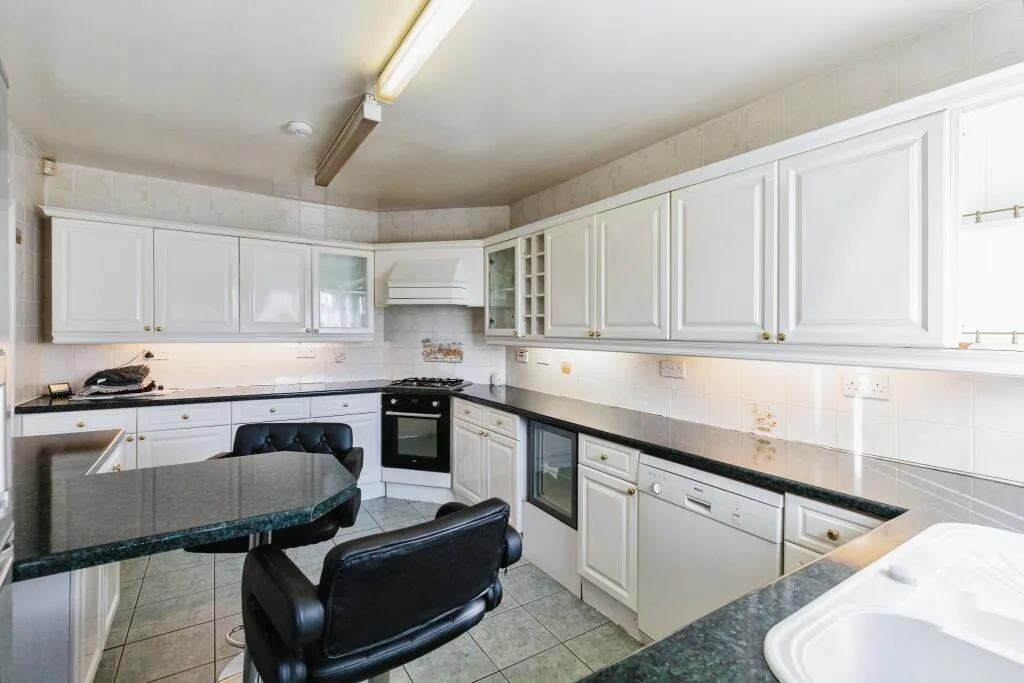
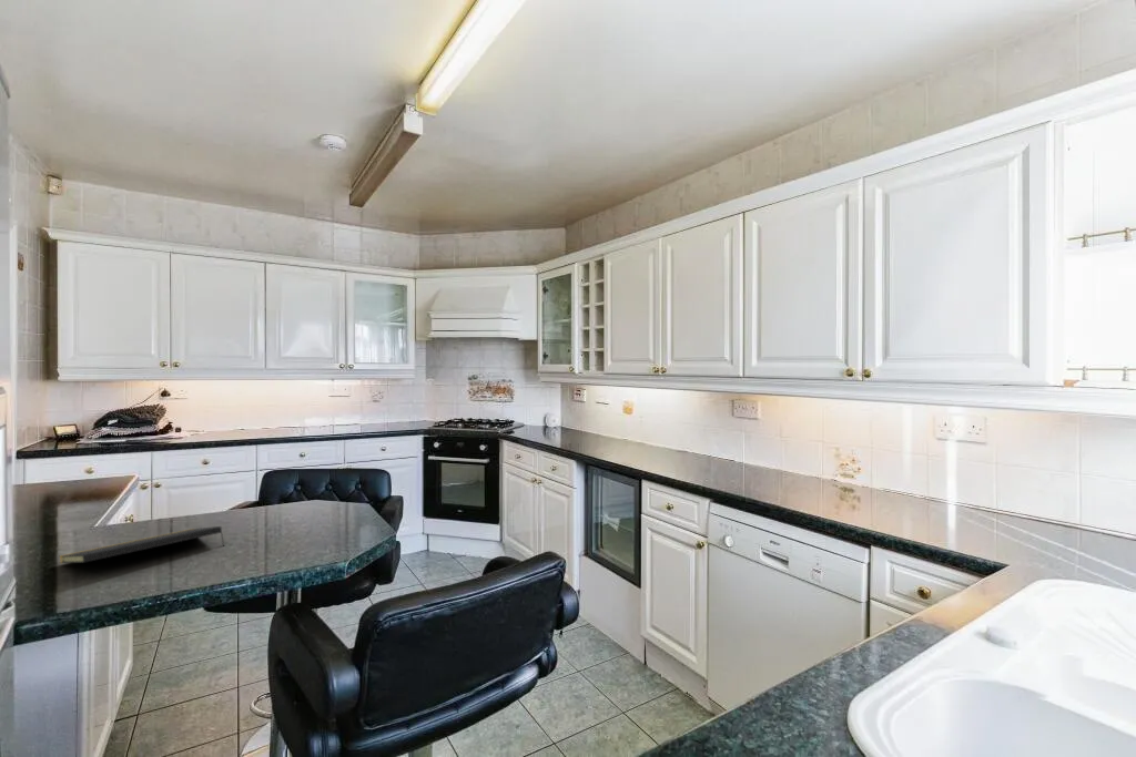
+ notepad (143, 543)
